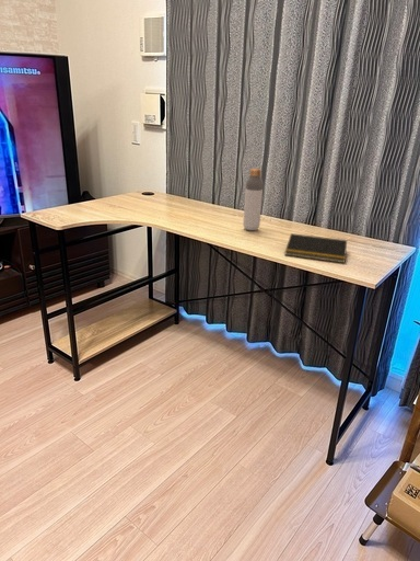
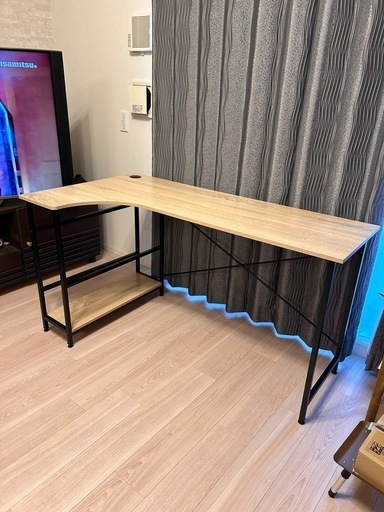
- notepad (316, 247)
- bottle (253, 199)
